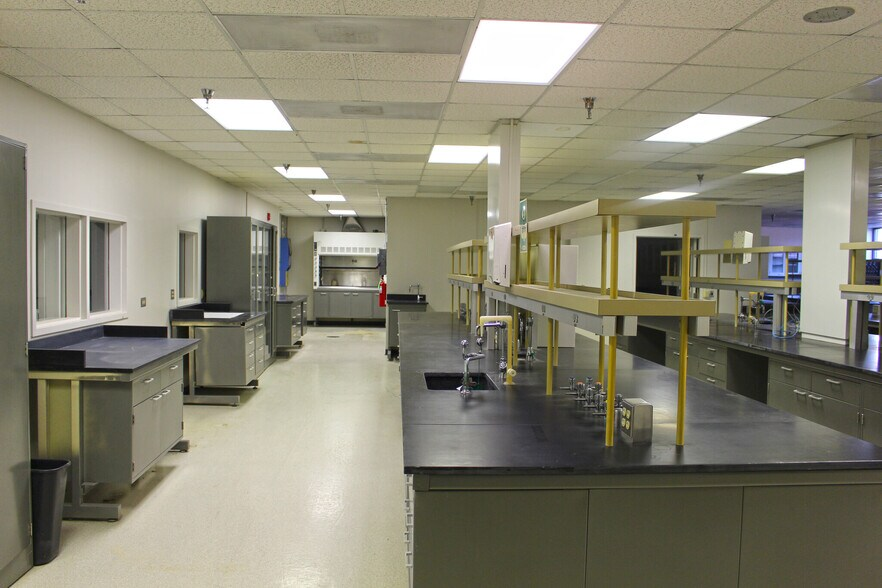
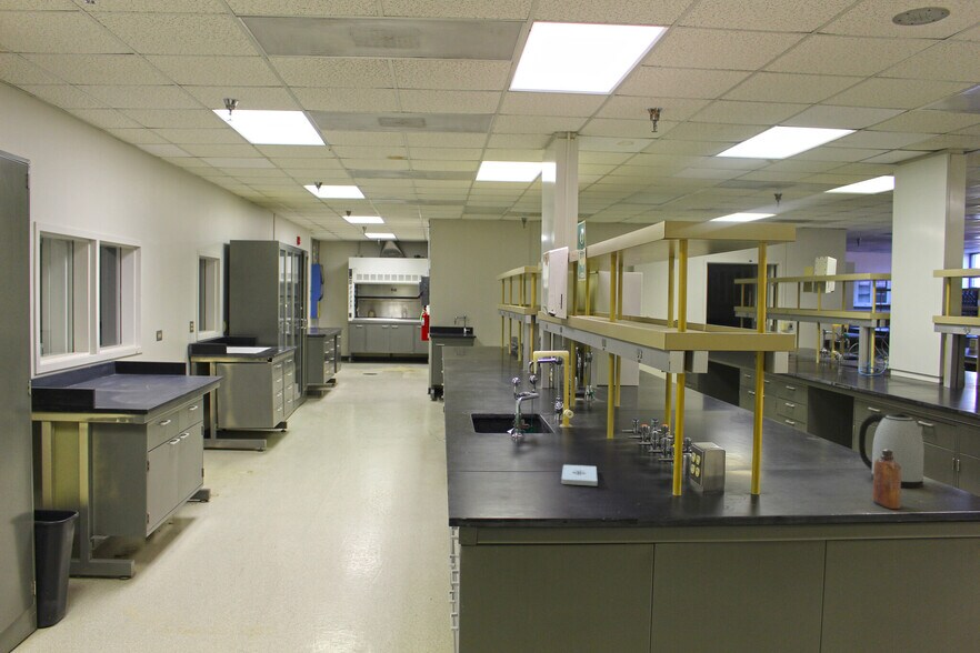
+ flask (887, 476)
+ notepad (579, 474)
+ kettle (889, 445)
